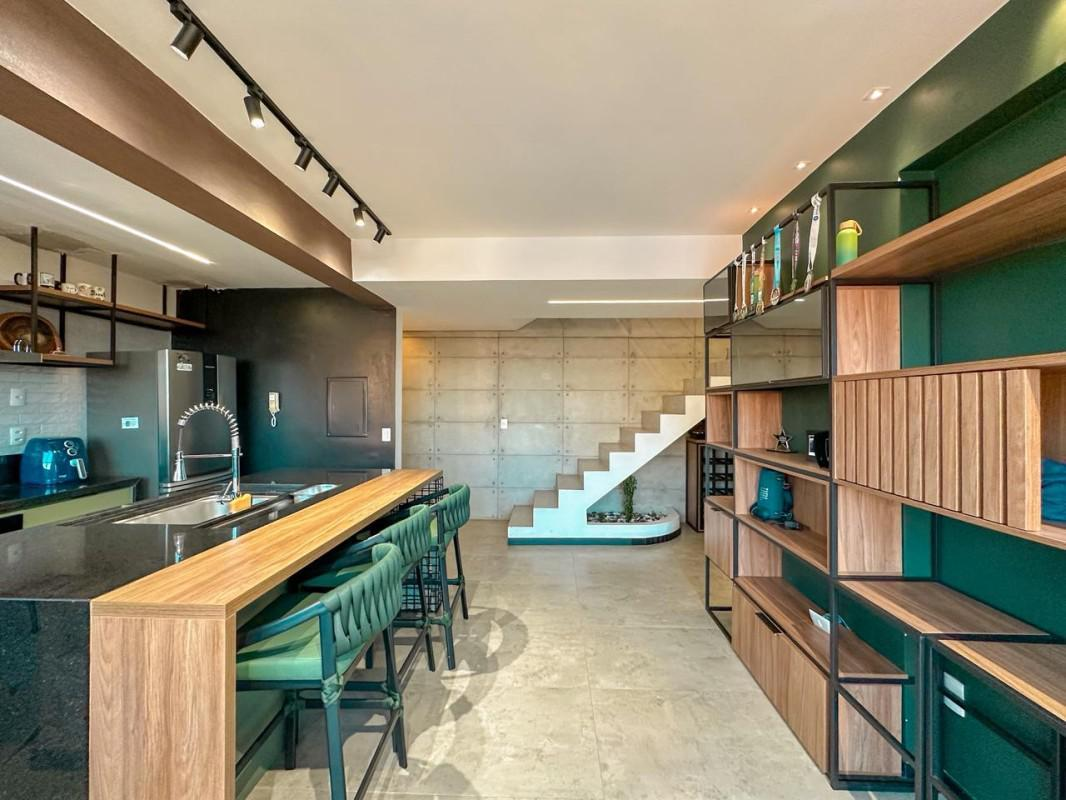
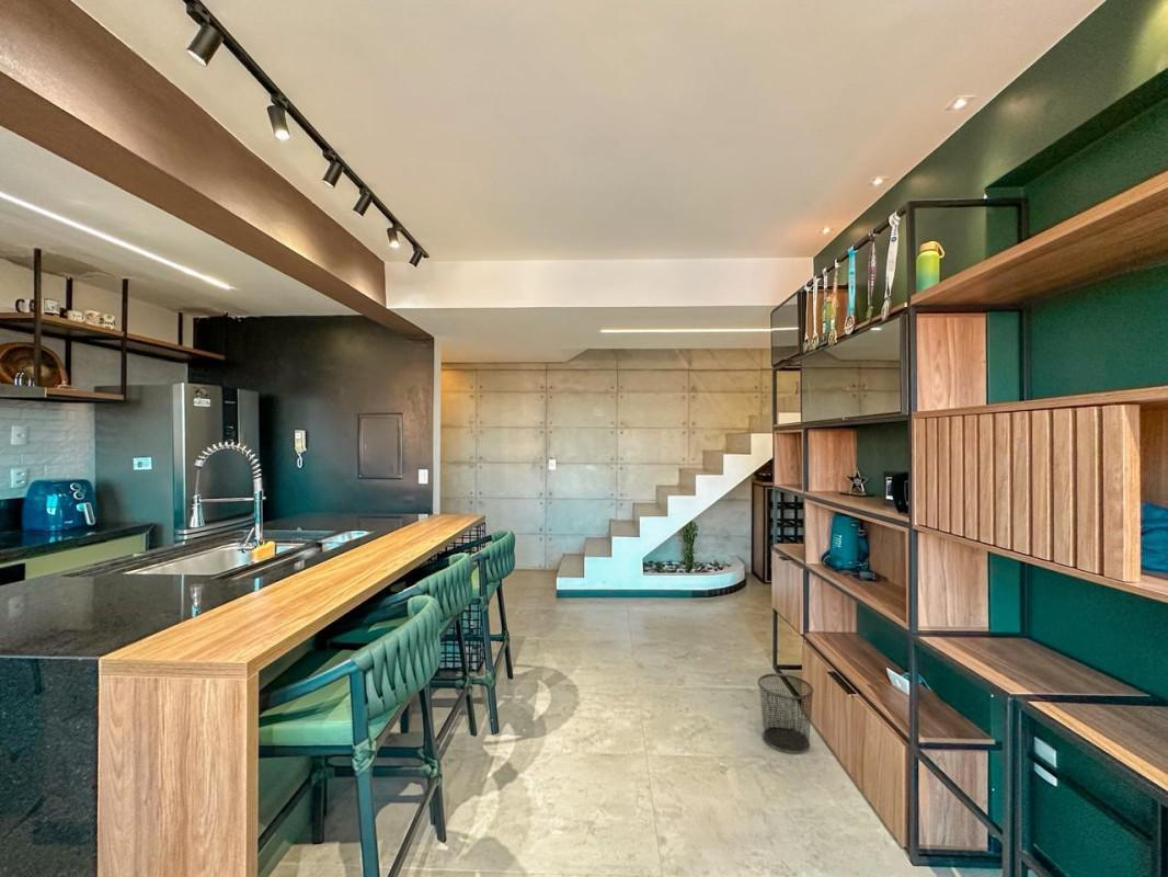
+ waste bin (785, 711)
